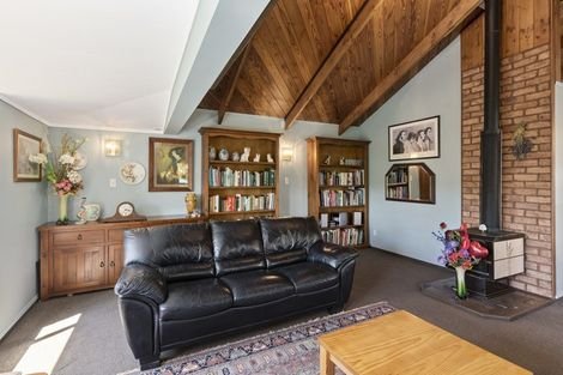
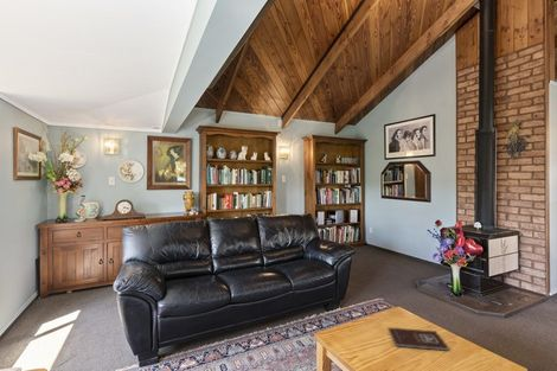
+ book (416, 338)
